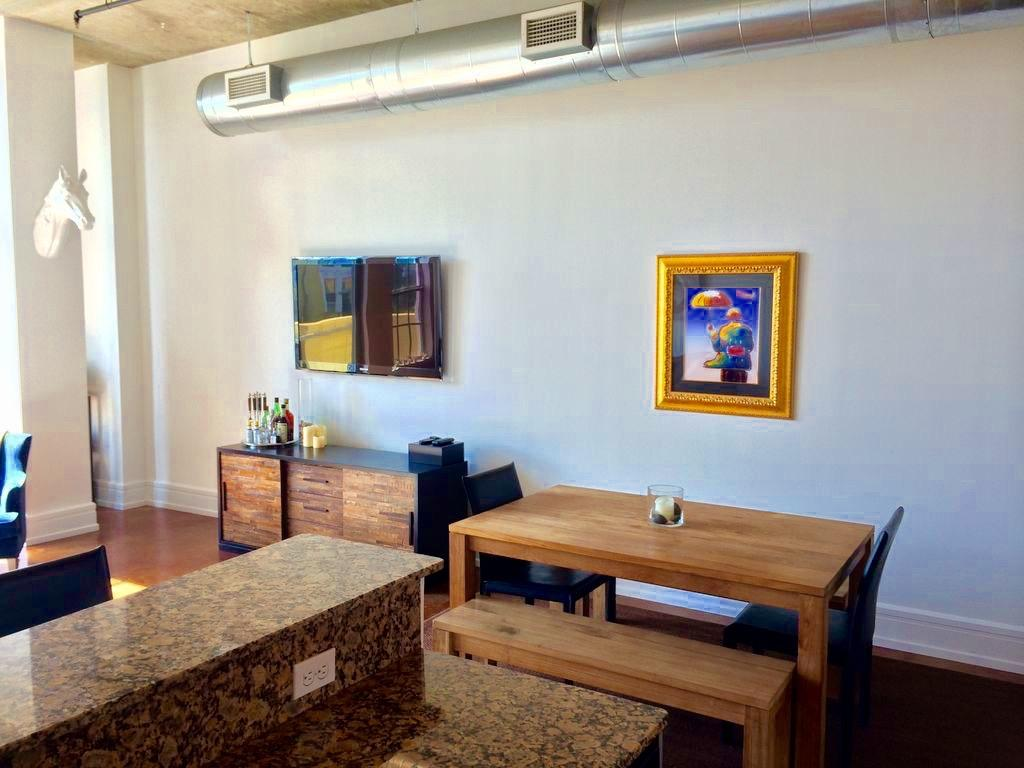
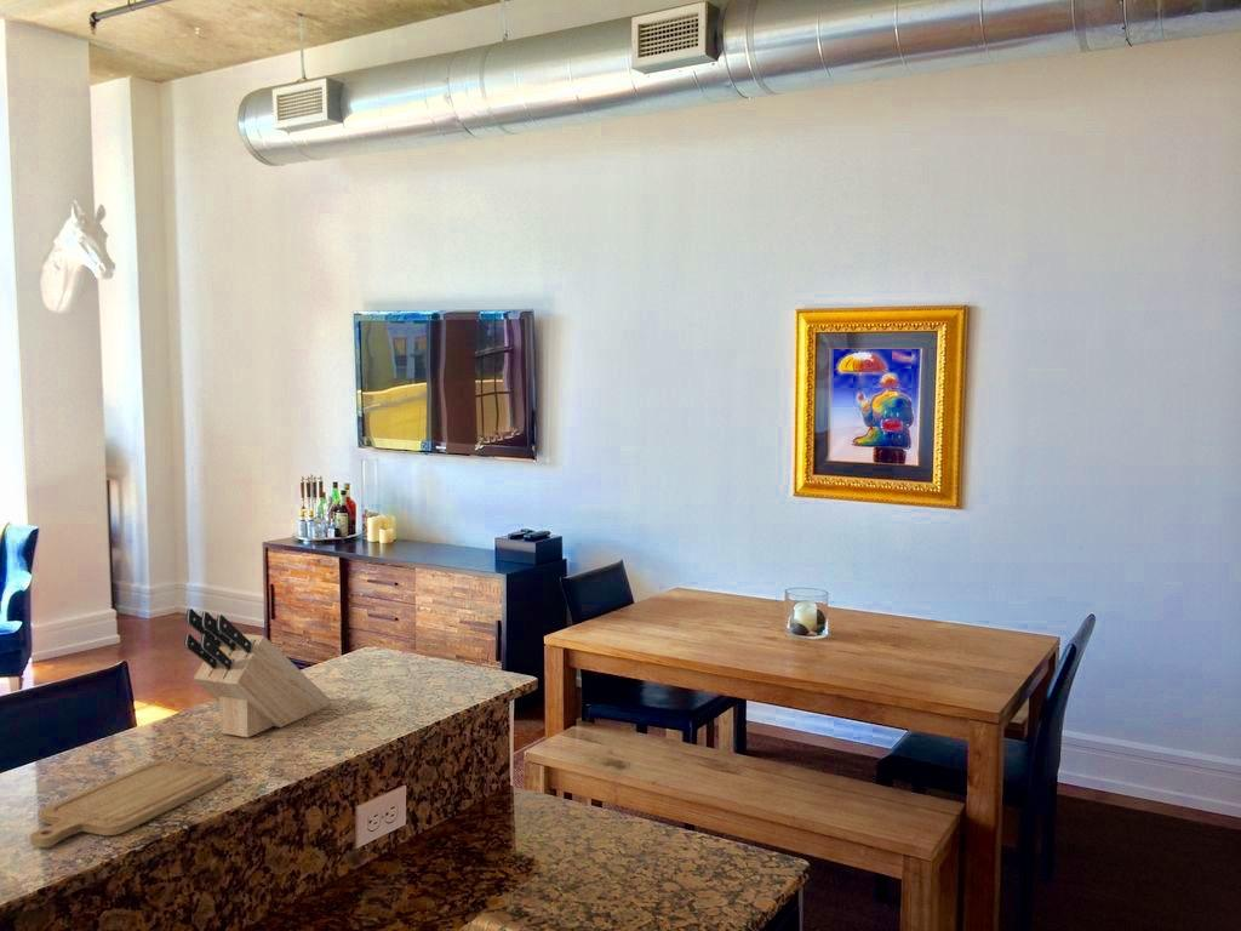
+ chopping board (121, 803)
+ knife block (256, 661)
